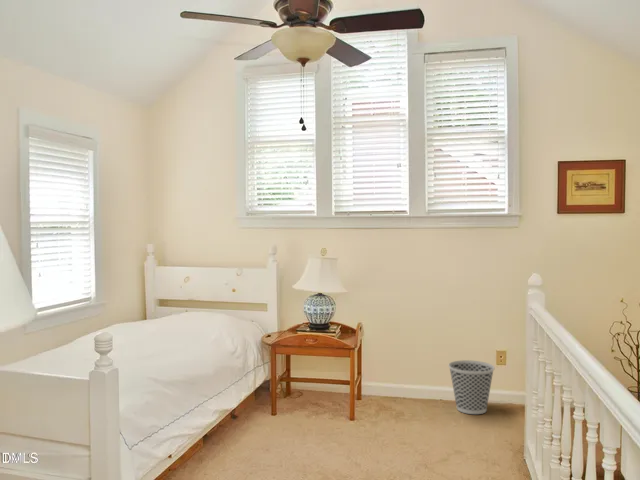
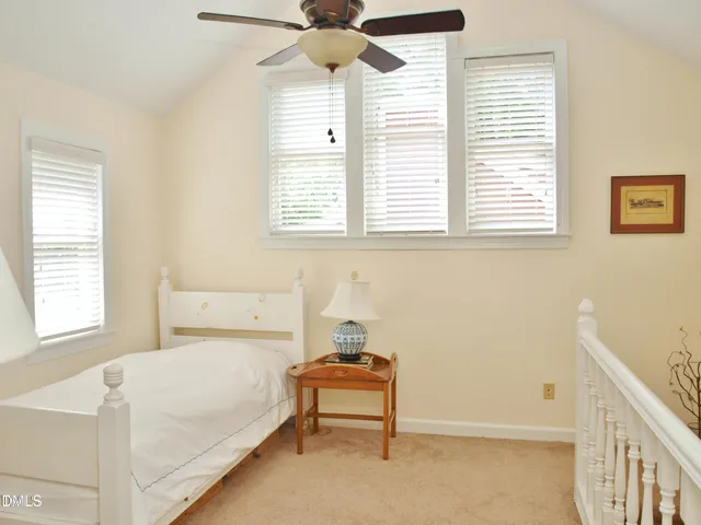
- wastebasket (471, 387)
